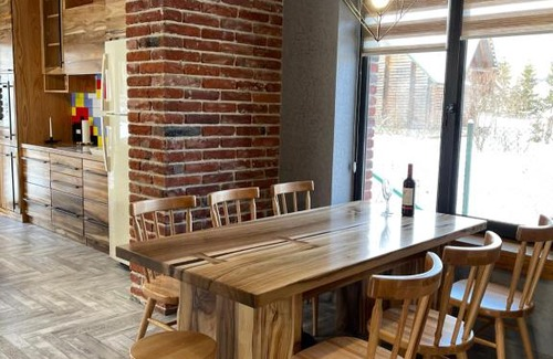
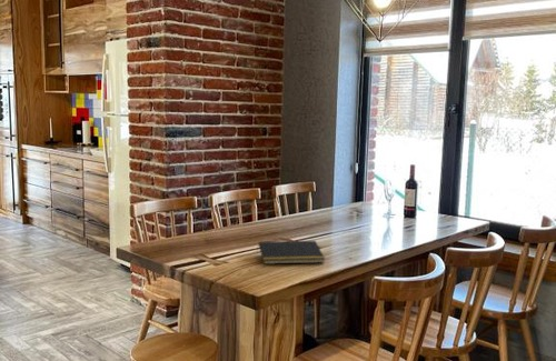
+ notepad (290, 251)
